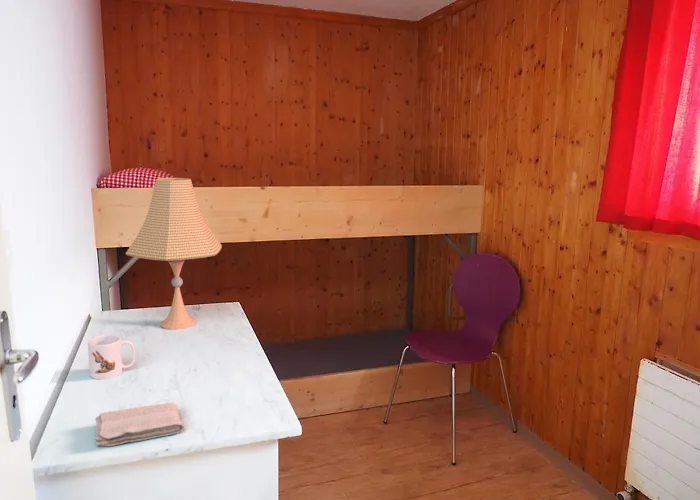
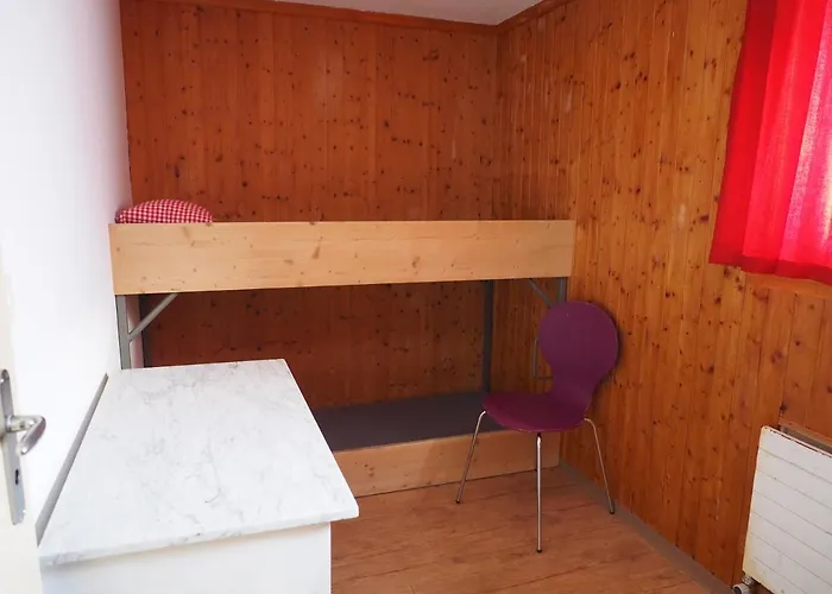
- washcloth (139, 422)
- desk lamp (176, 253)
- mug (112, 355)
